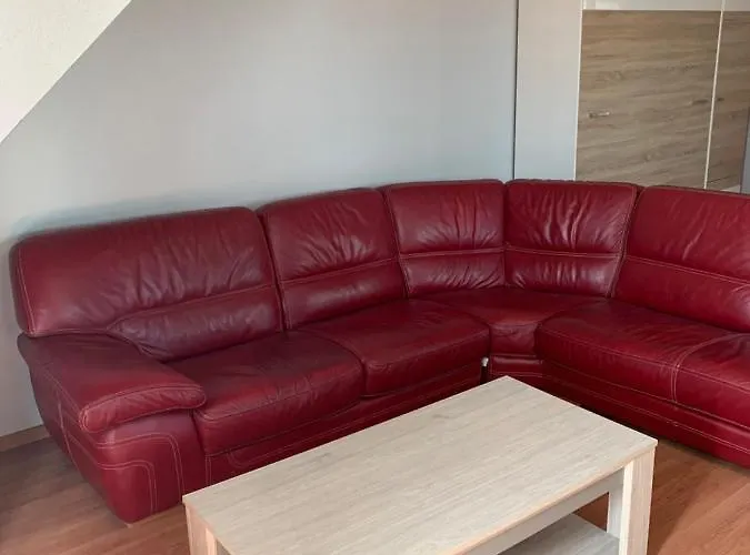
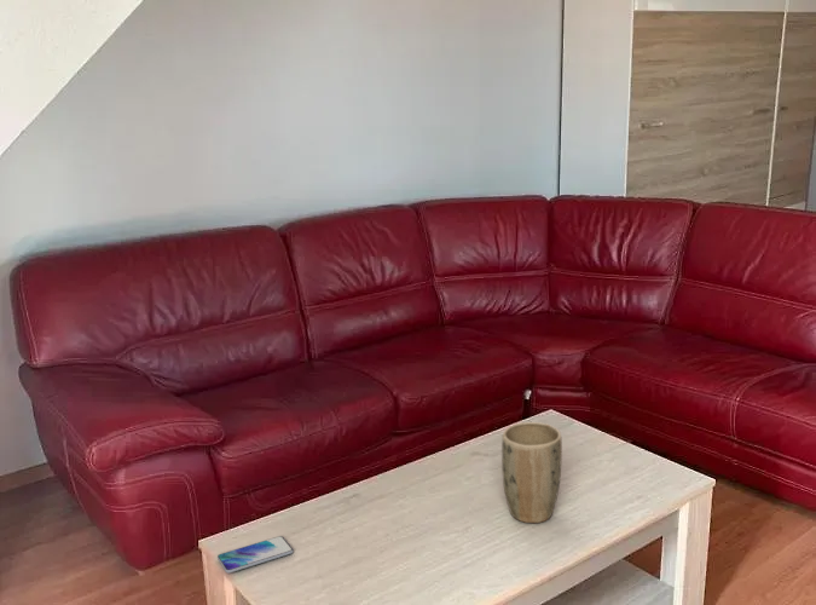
+ smartphone (255, 553)
+ plant pot (531, 473)
